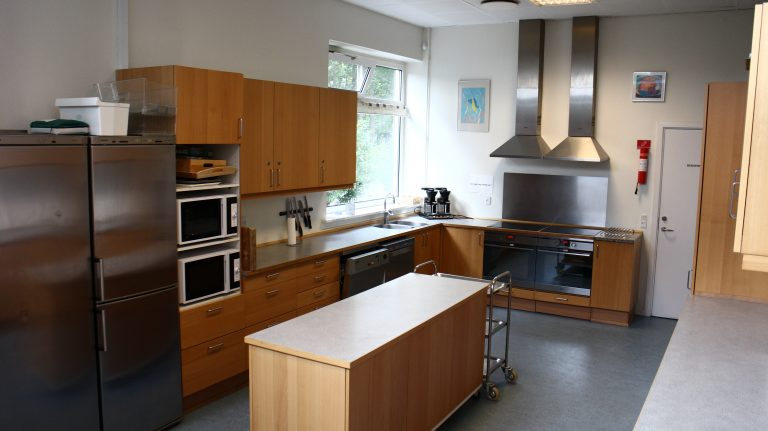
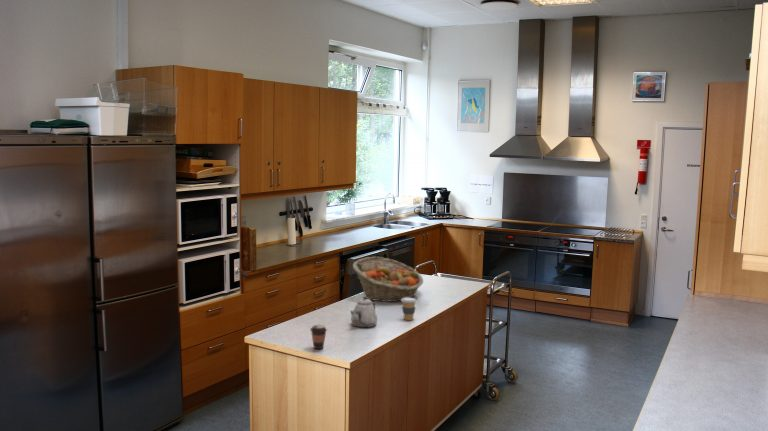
+ coffee cup (408, 309)
+ teapot (362, 311)
+ fruit basket (387, 278)
+ coffee cup (318, 337)
